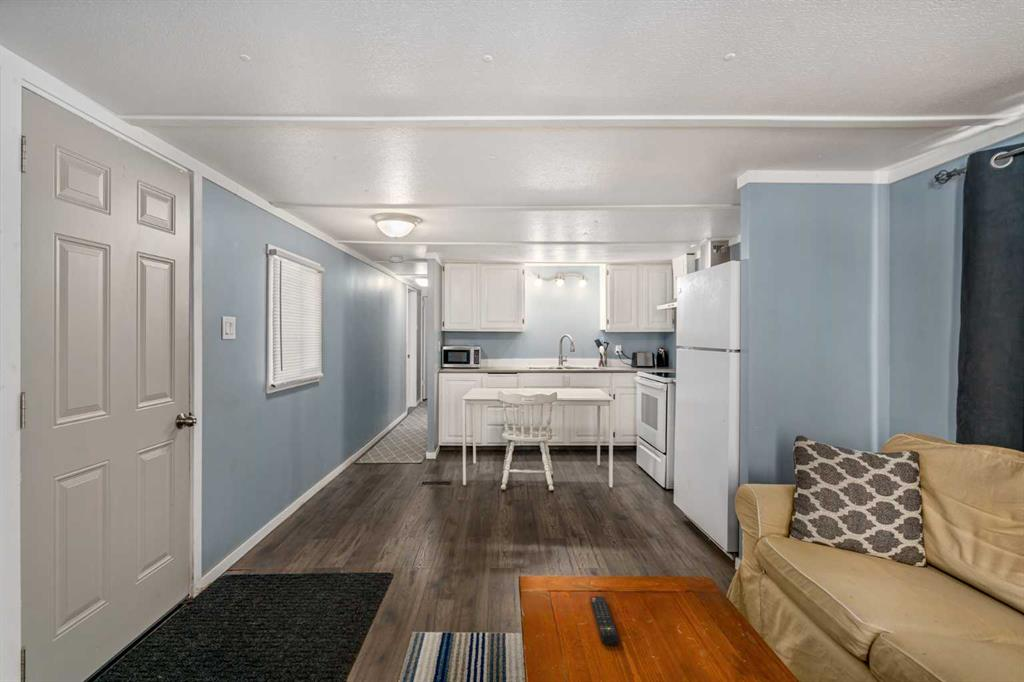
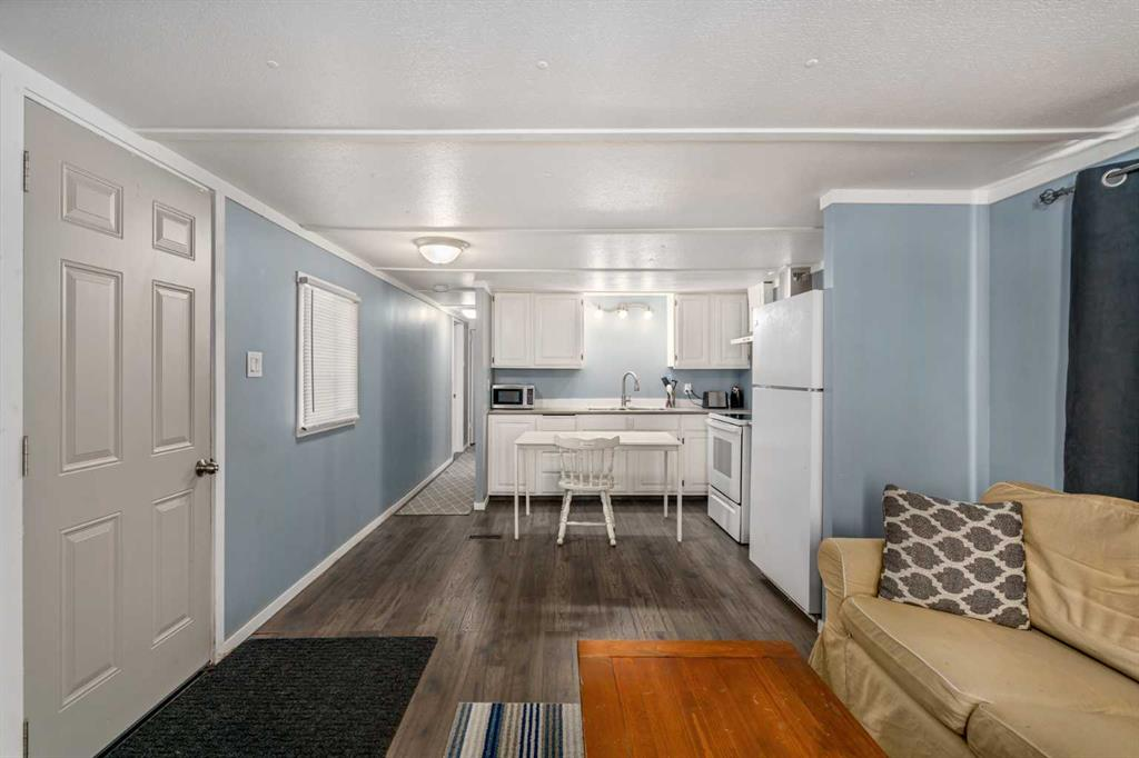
- remote control (603, 618)
